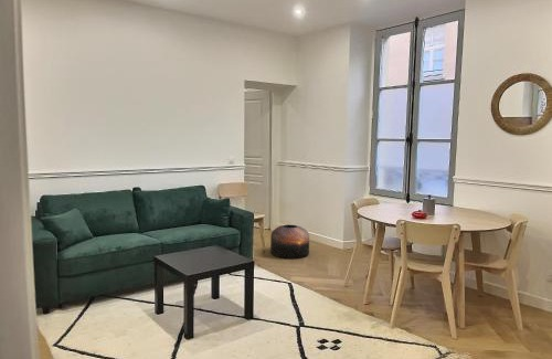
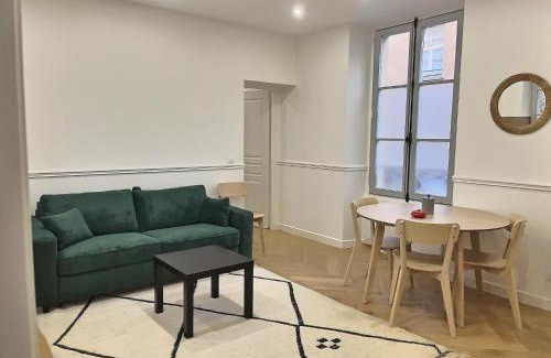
- pouf (289, 240)
